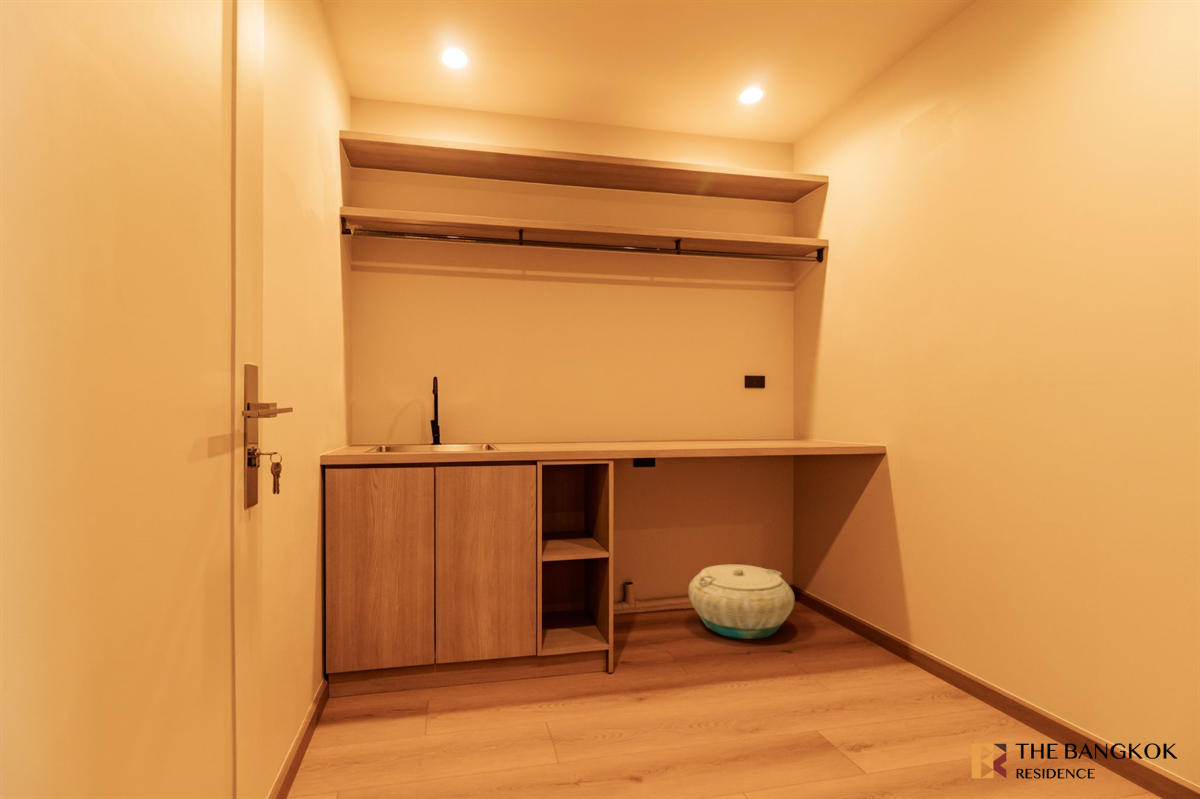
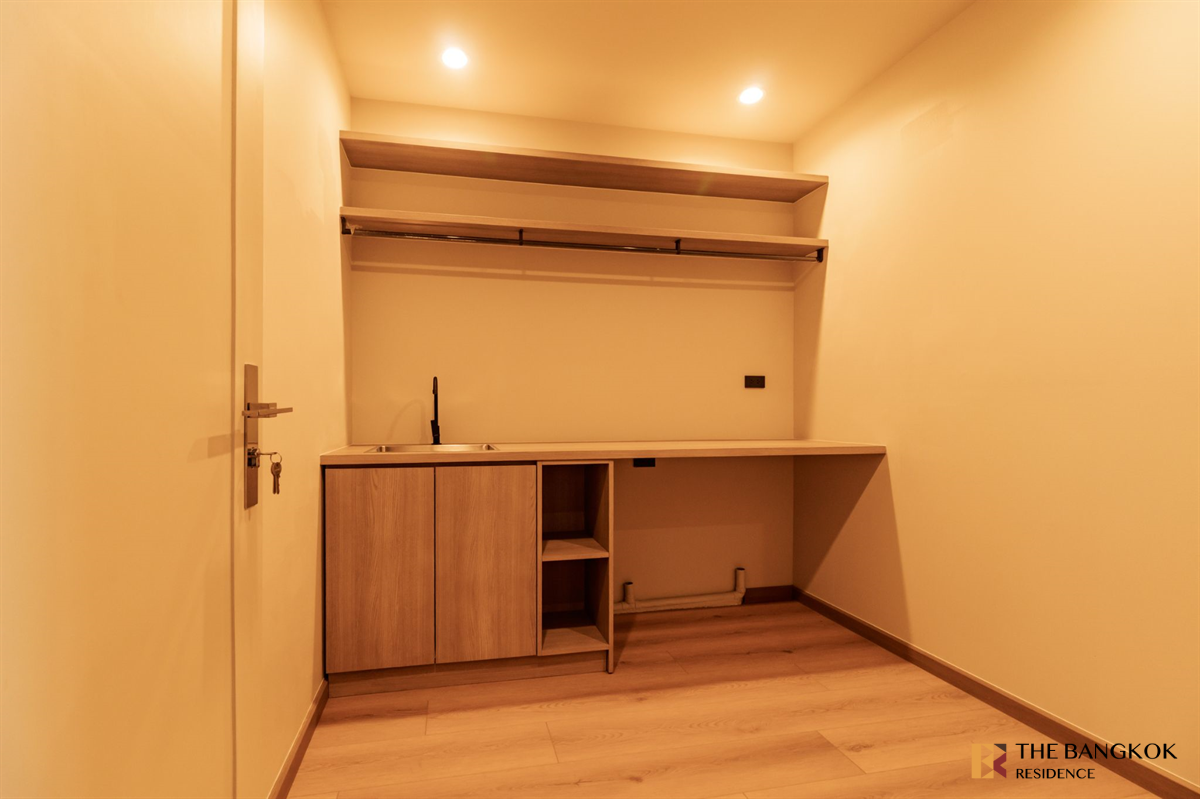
- basket (740, 597)
